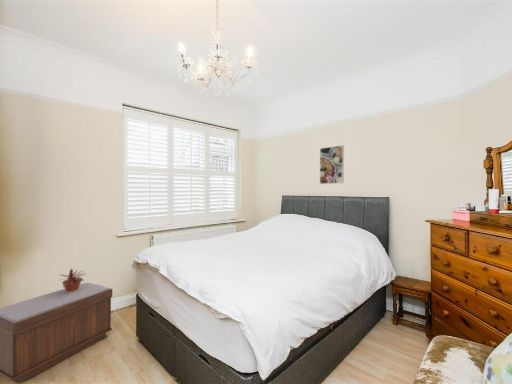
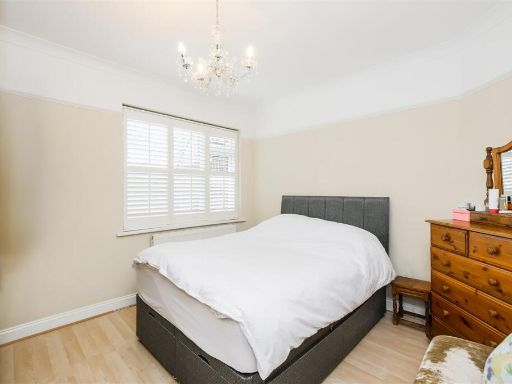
- potted plant (72, 278)
- bench (56, 324)
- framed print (331, 165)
